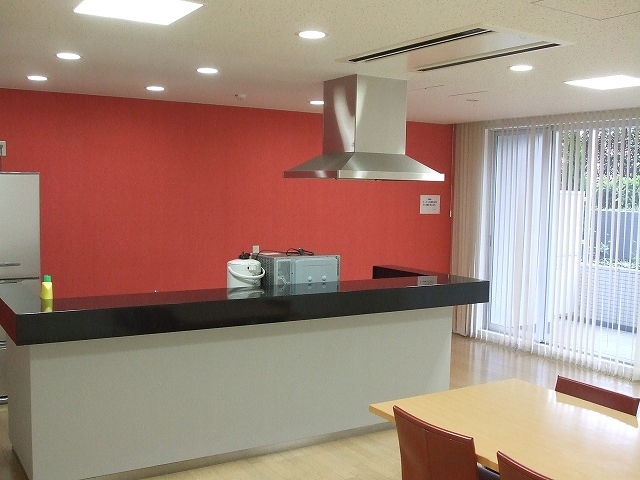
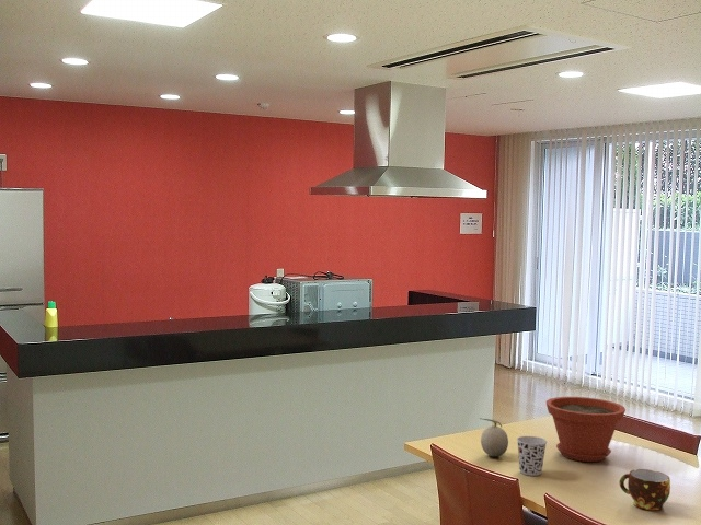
+ fruit (495, 436)
+ cup (531, 456)
+ plant pot (584, 430)
+ cup (646, 490)
